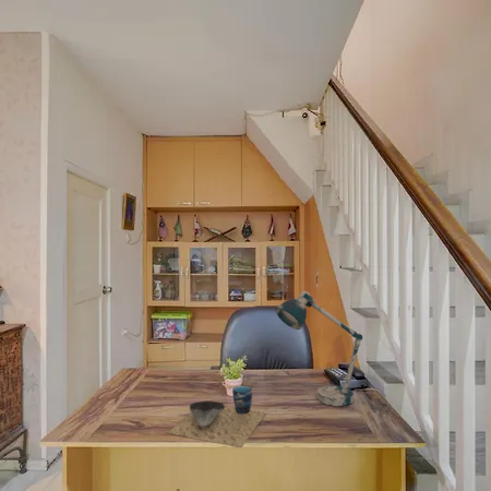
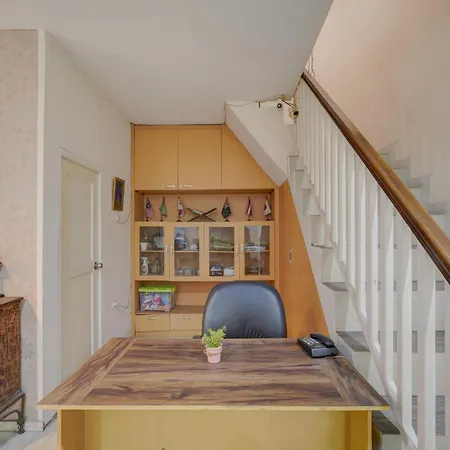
- cup (219, 407)
- desk lamp (301, 327)
